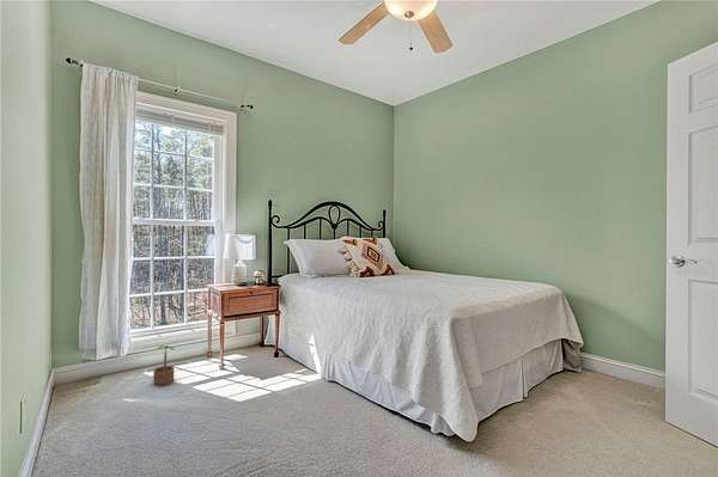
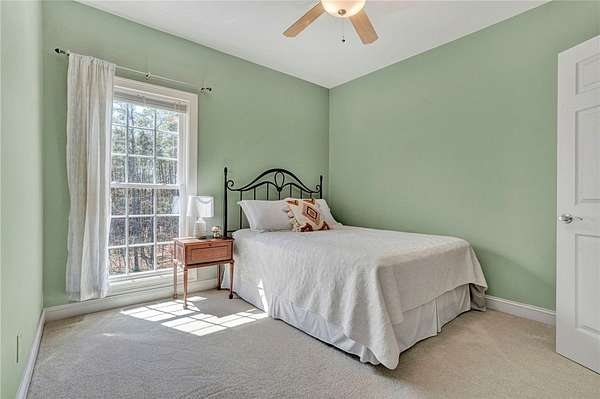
- potted plant (164, 362)
